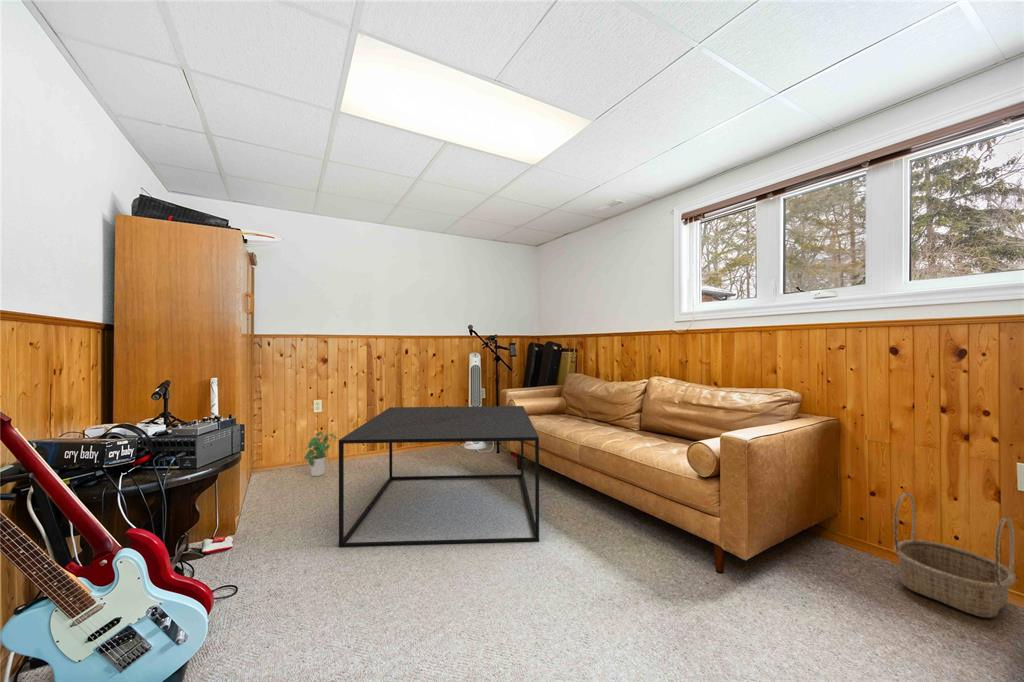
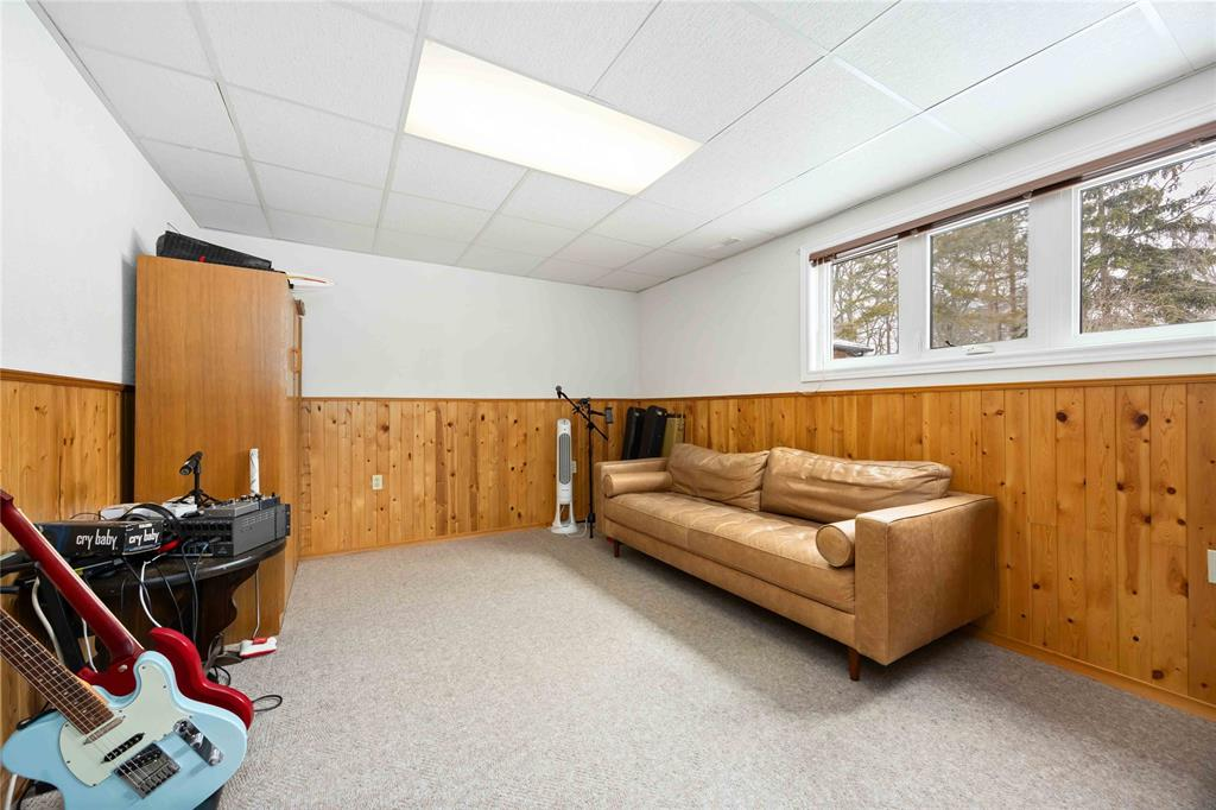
- potted plant (319, 453)
- coffee table (452, 475)
- basket (950, 549)
